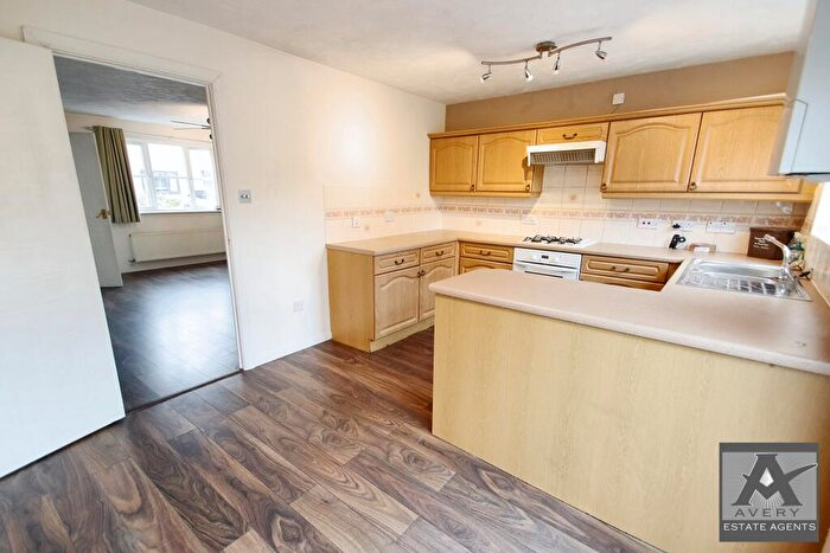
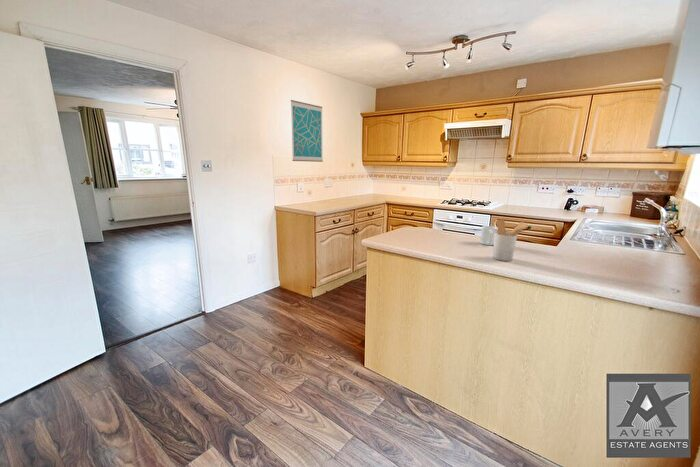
+ wall art (307, 133)
+ utensil holder (509, 239)
+ mug (489, 236)
